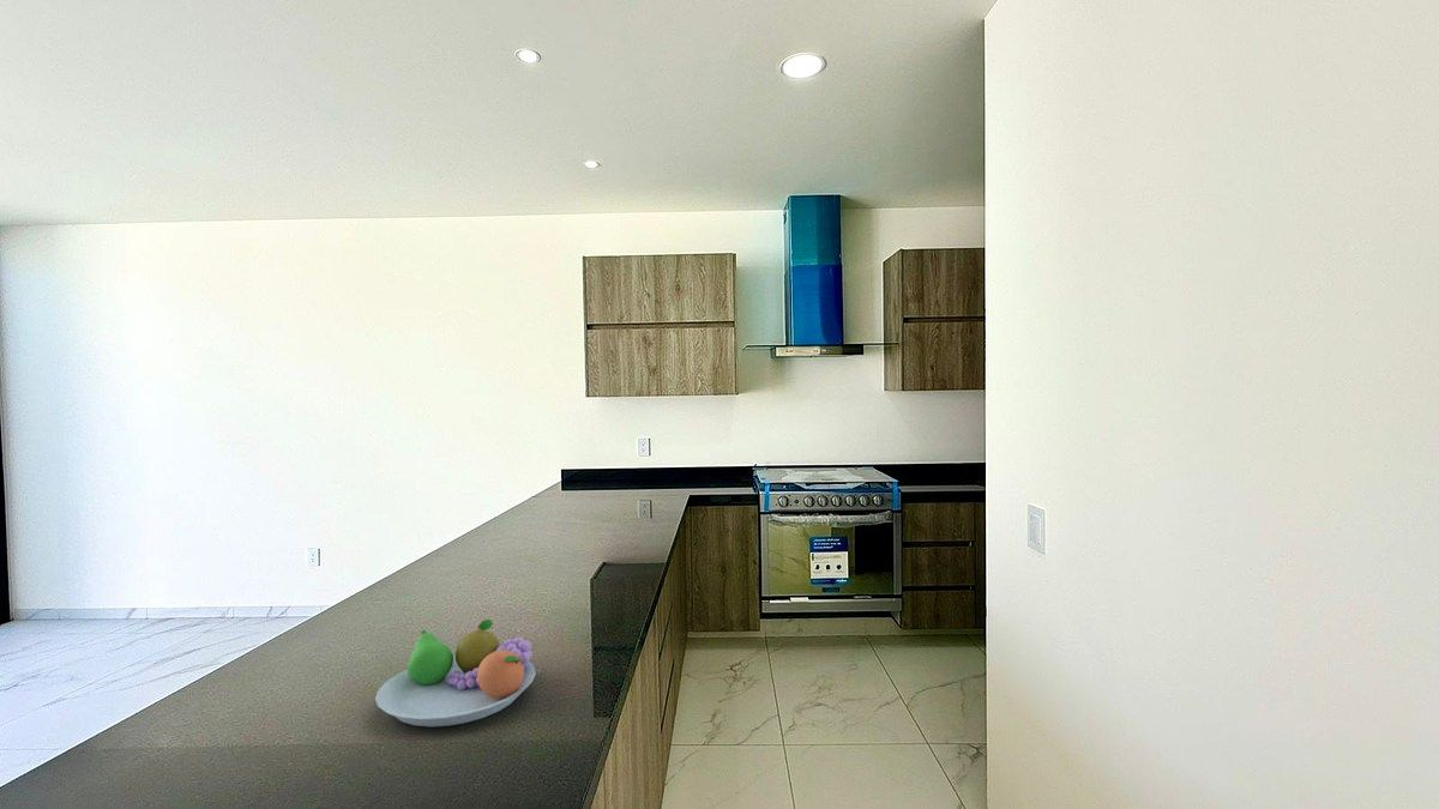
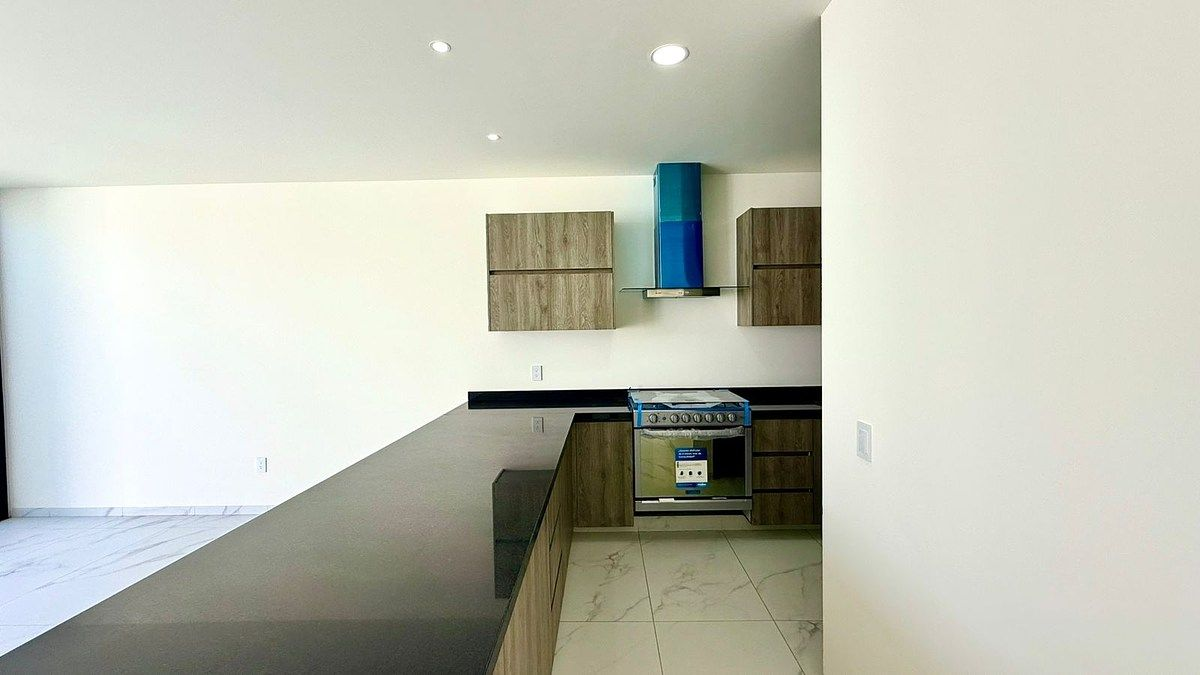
- fruit bowl (458, 664)
